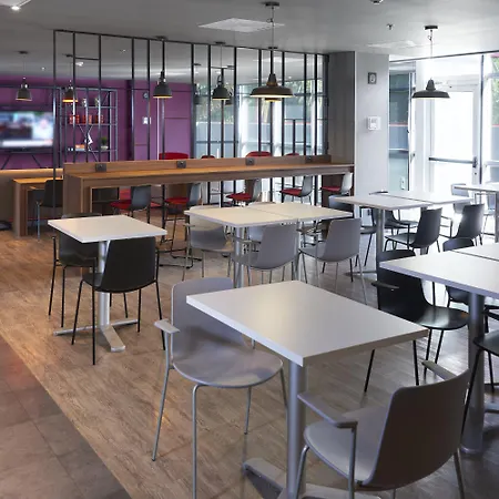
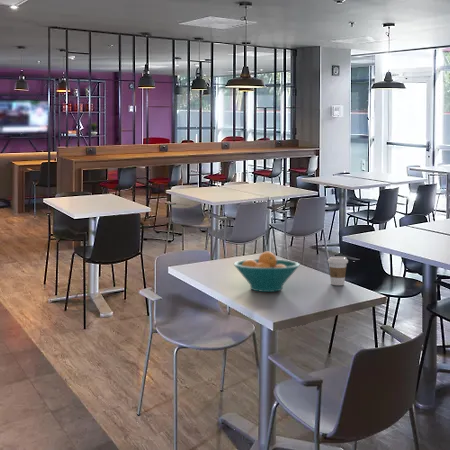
+ coffee cup (337, 270)
+ fruit bowl (266, 270)
